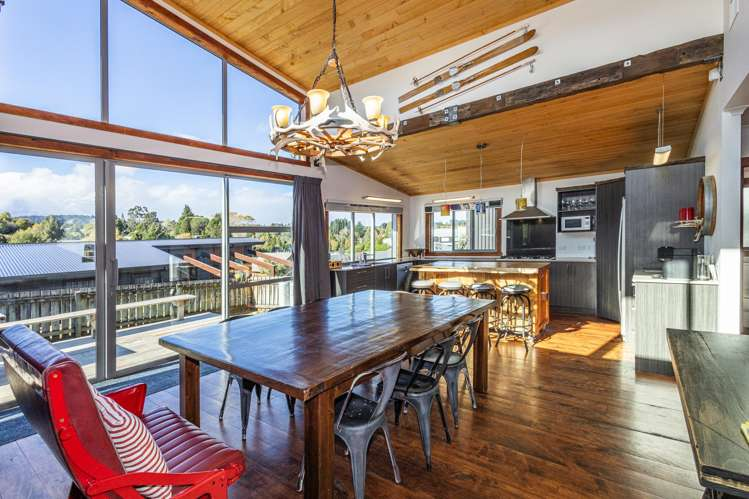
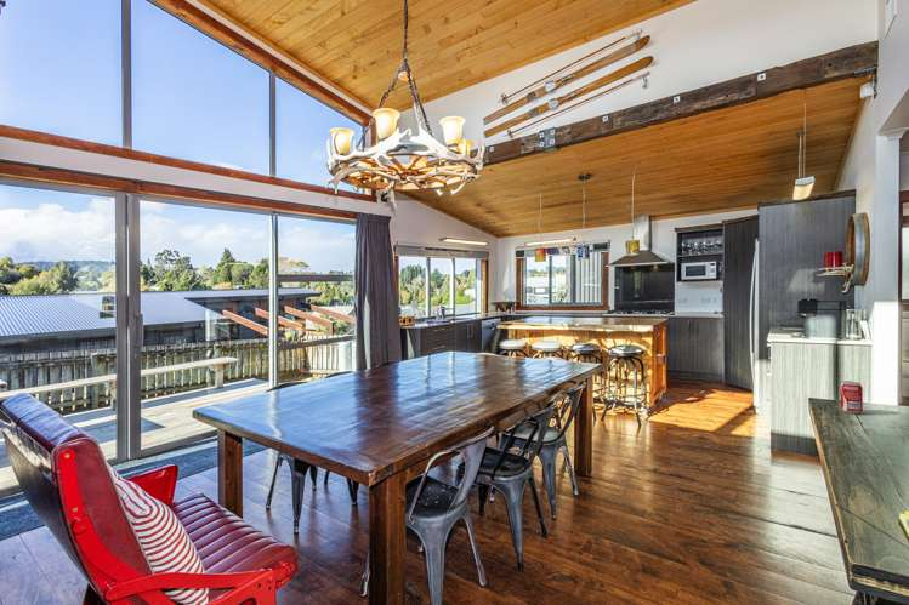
+ beverage can (851, 396)
